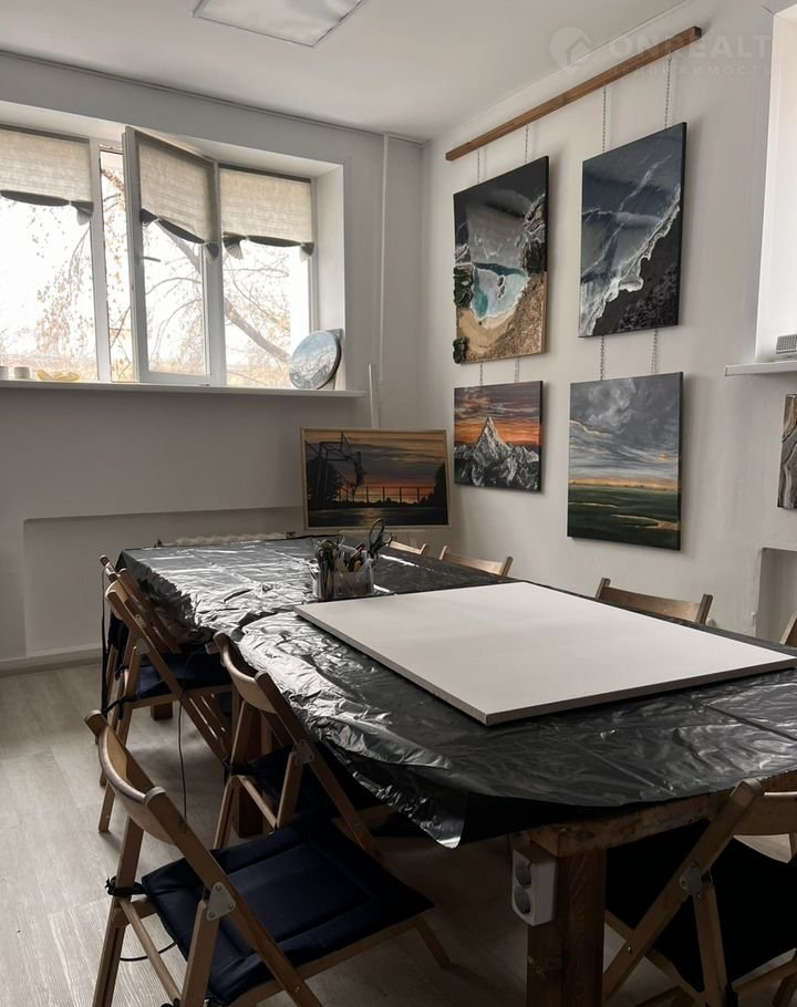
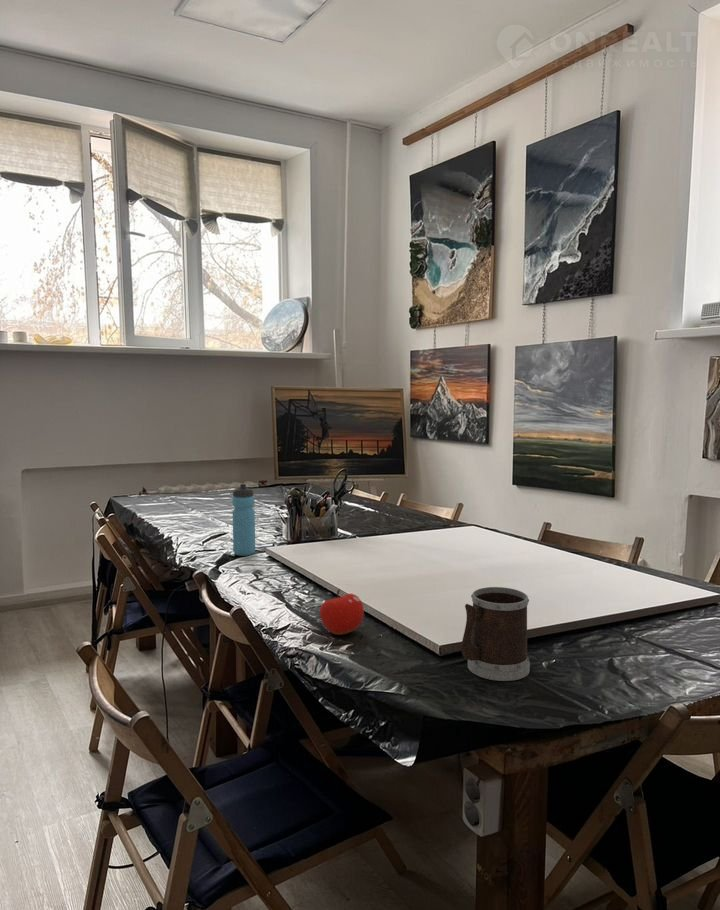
+ mug (493, 632)
+ water bottle (243, 519)
+ fruit (342, 612)
